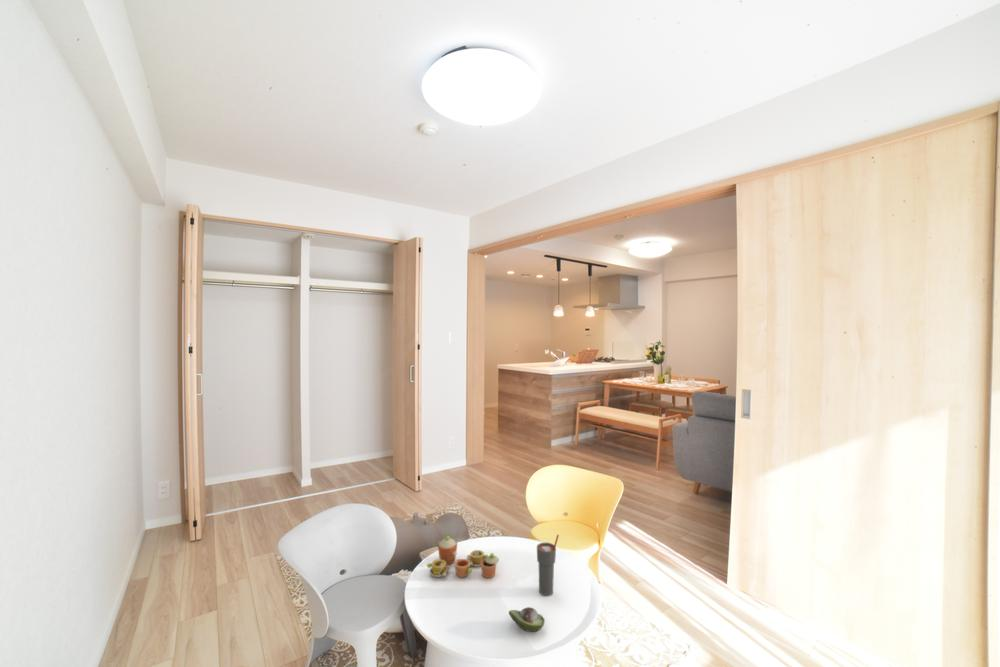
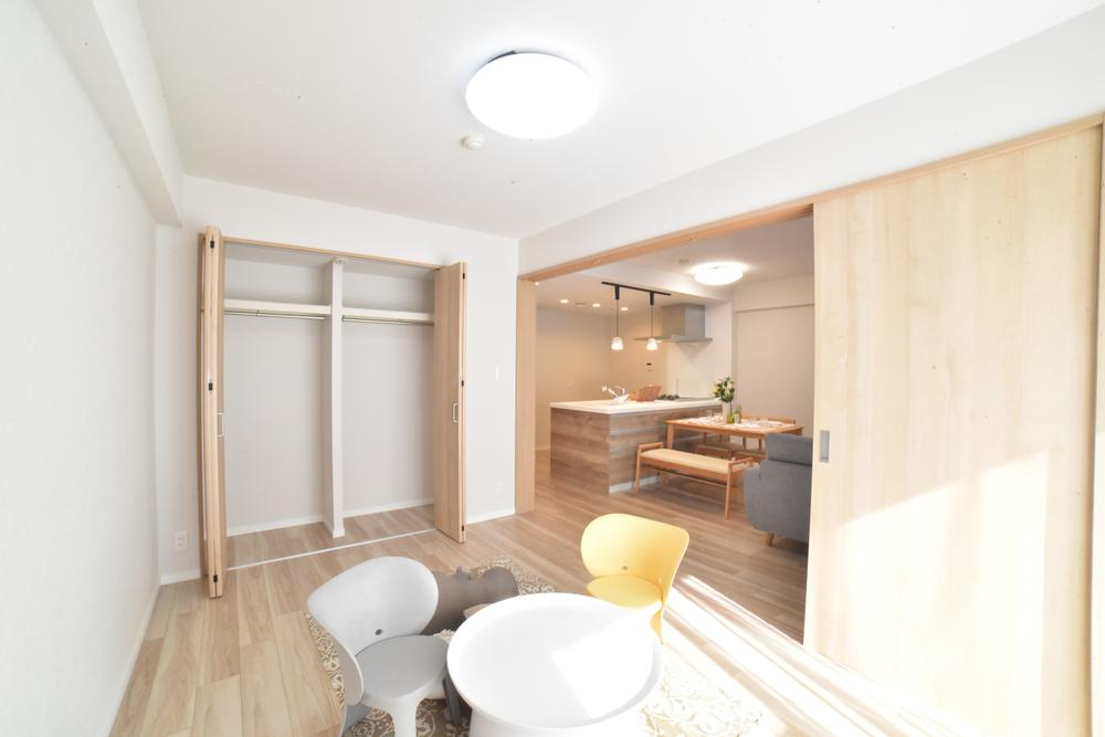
- toy tea set (467, 555)
- fruit (526, 618)
- cup (546, 562)
